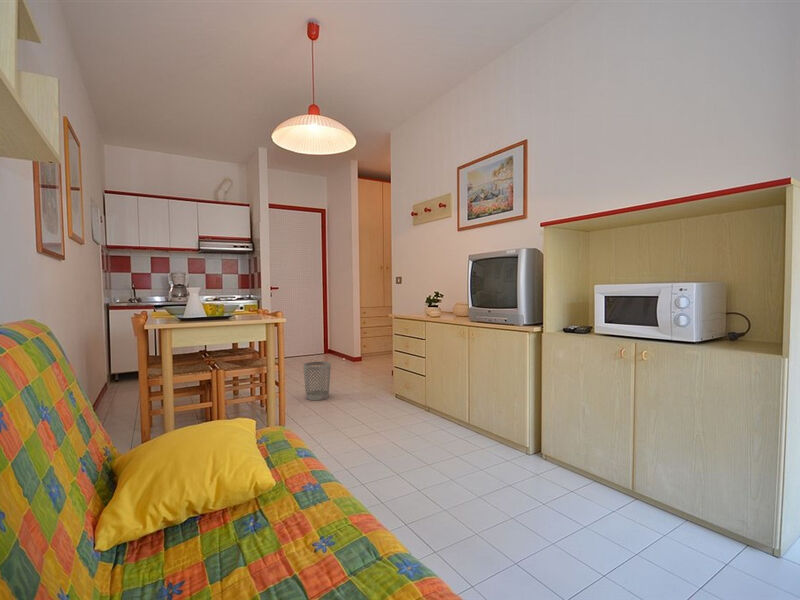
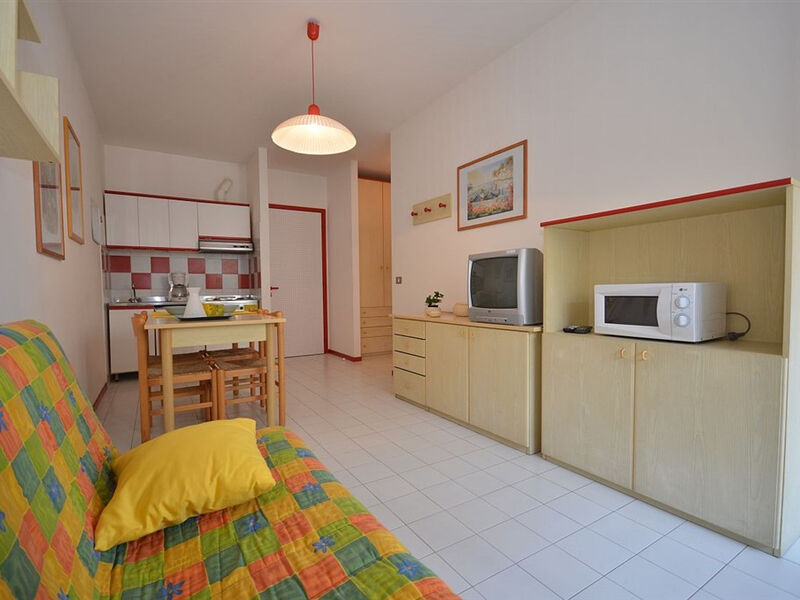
- wastebasket (317, 380)
